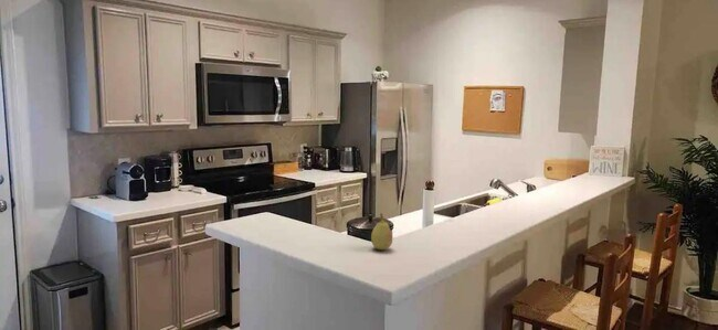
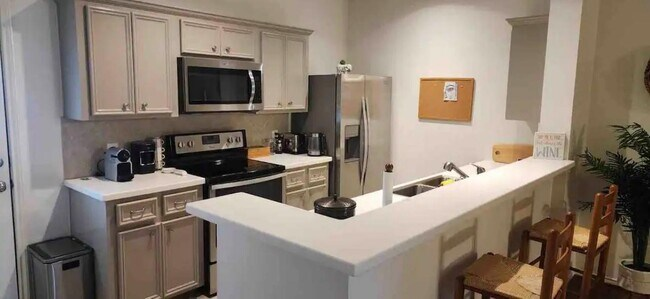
- fruit (381, 231)
